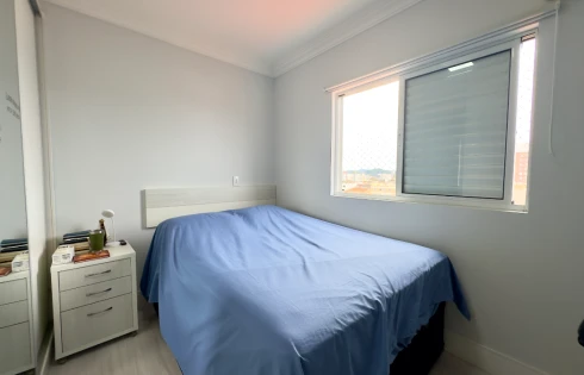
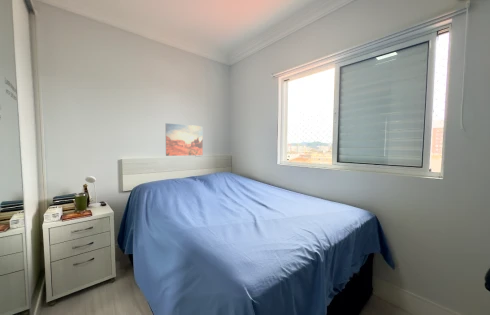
+ wall art (185, 140)
